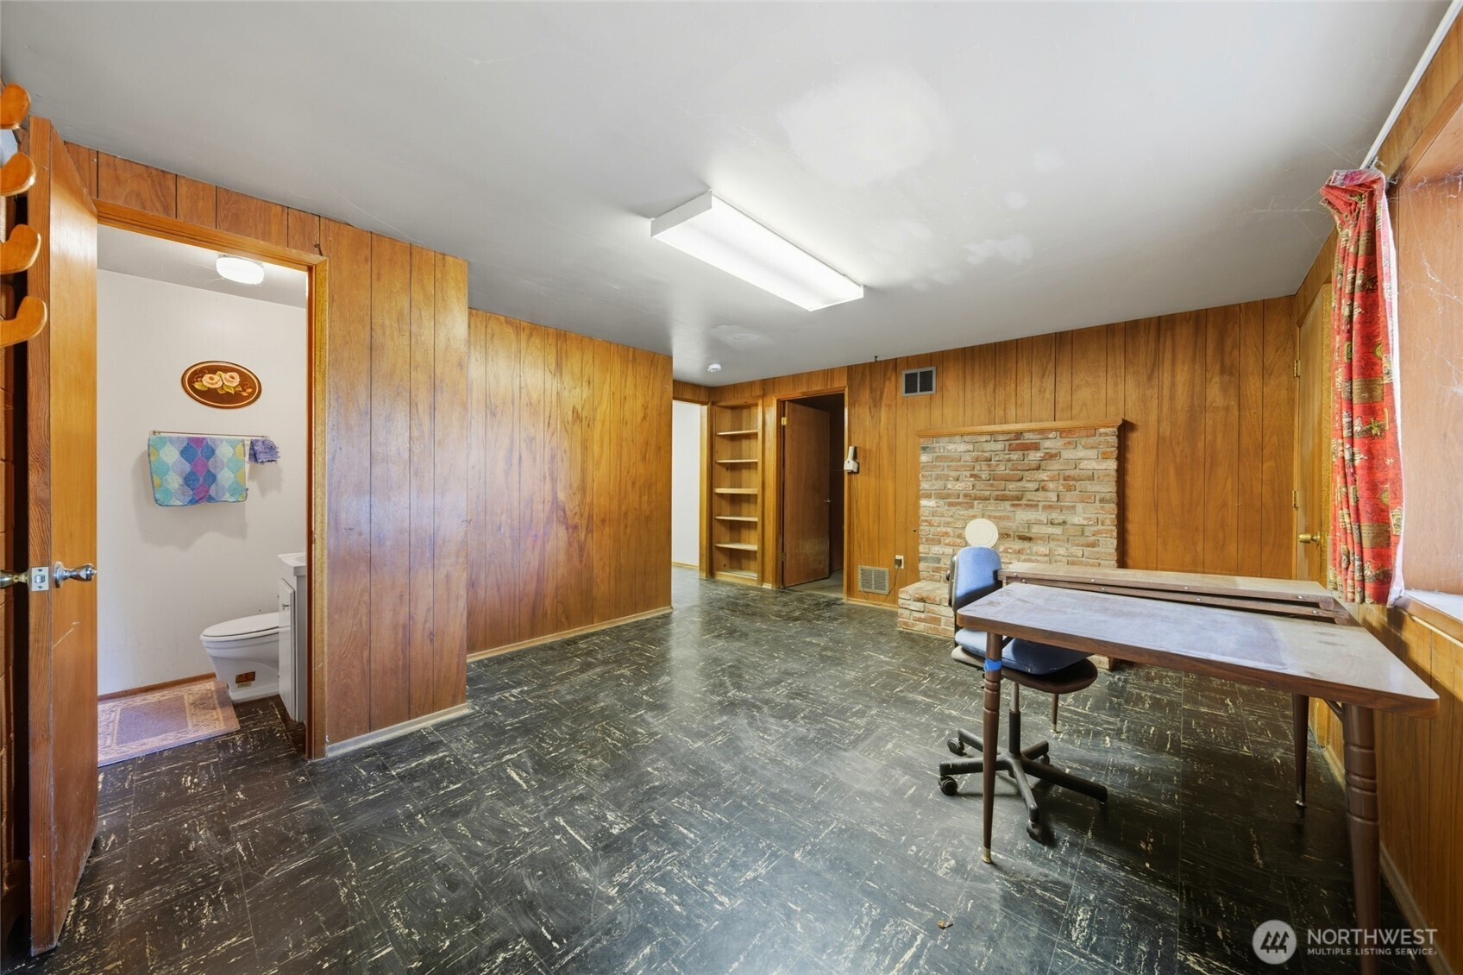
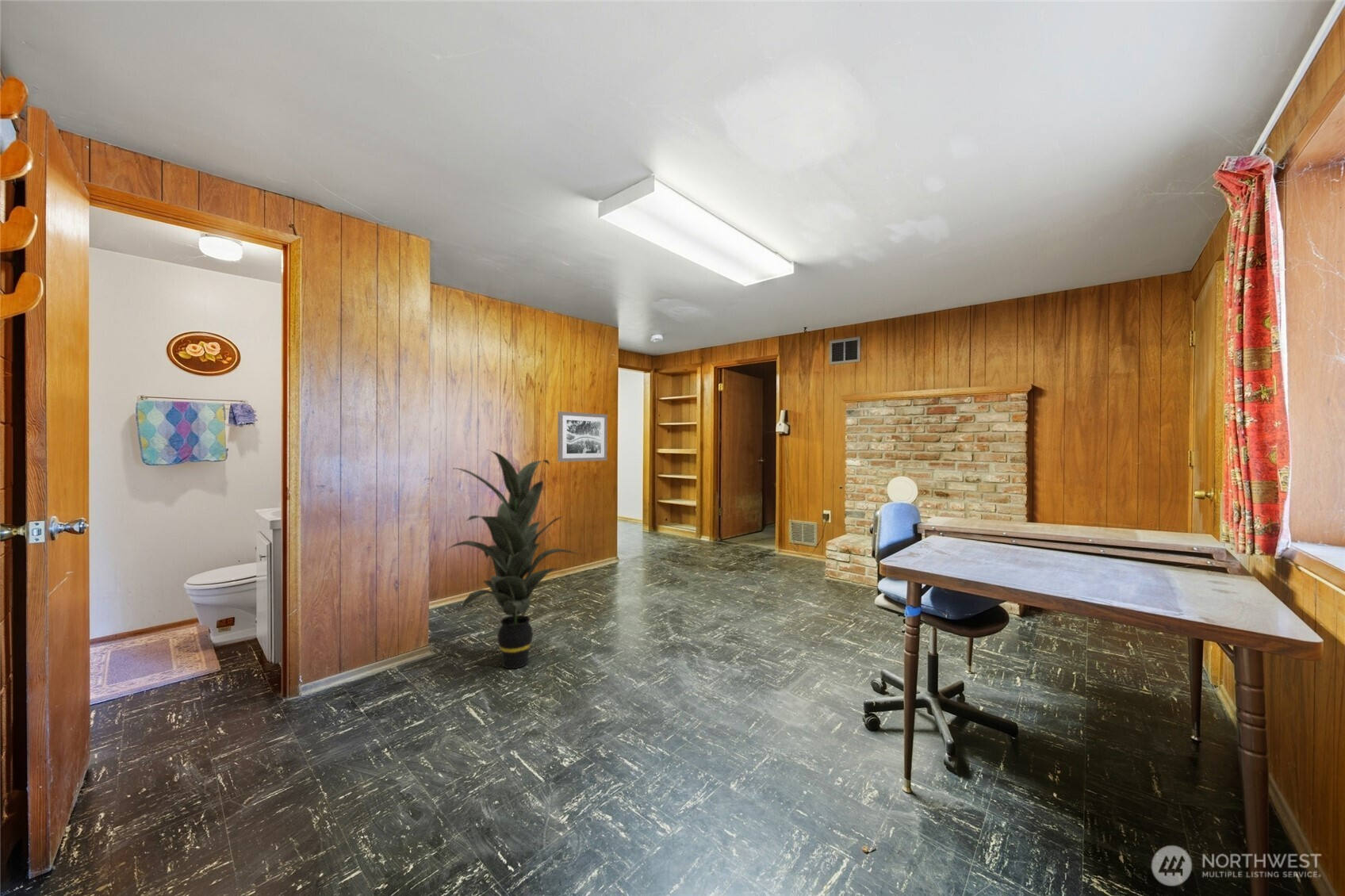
+ wall art (583, 437)
+ indoor plant (506, 557)
